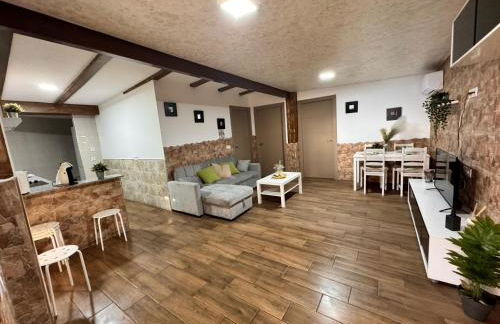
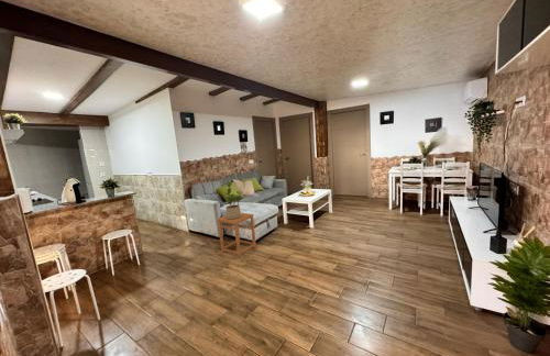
+ side table (237, 233)
+ potted plant (233, 199)
